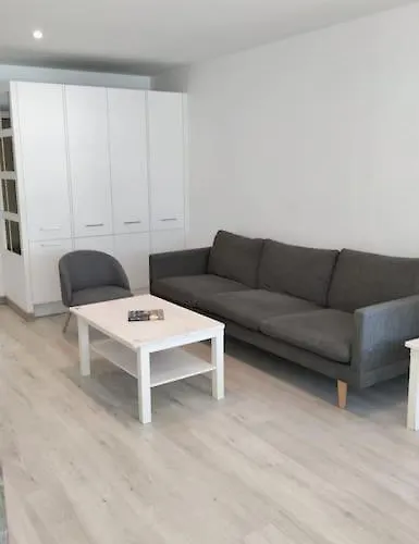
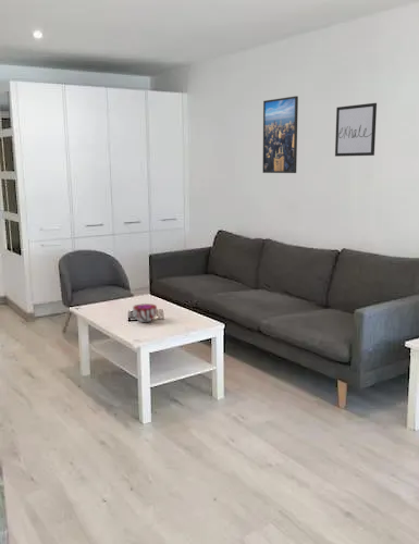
+ wall art (355, 131)
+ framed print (279, 136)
+ decorative bowl (145, 313)
